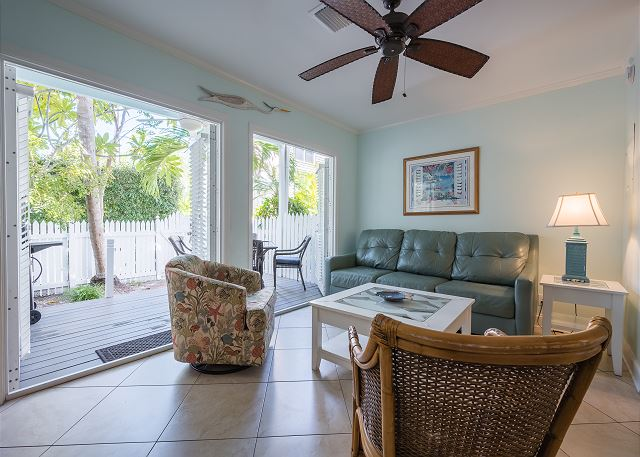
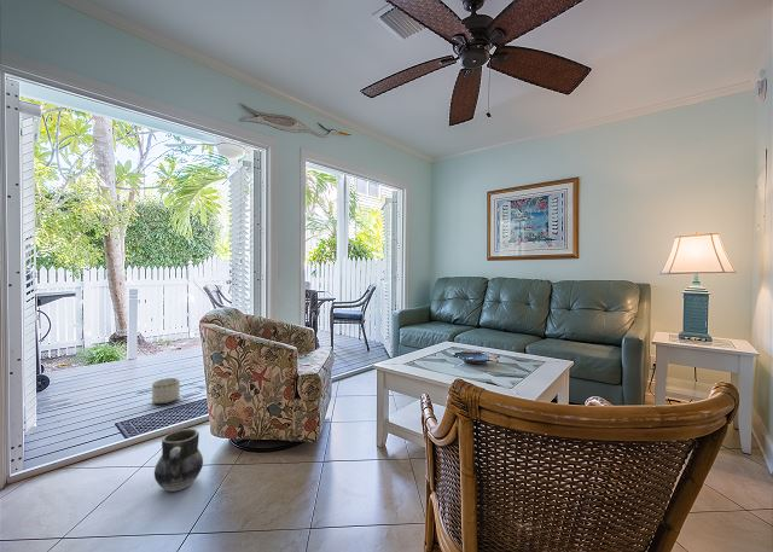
+ ceramic jug (178, 461)
+ planter (165, 390)
